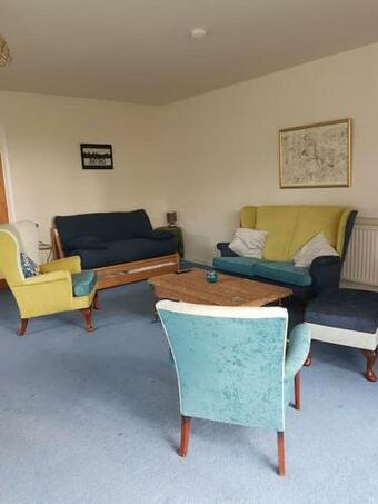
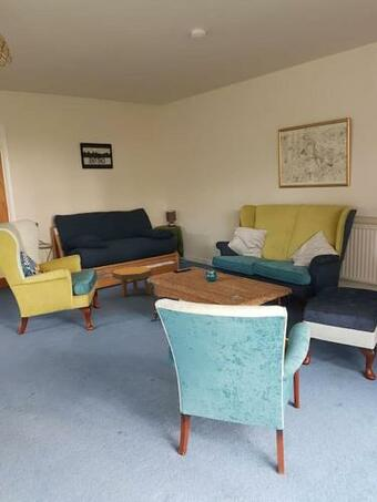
+ footstool (133, 281)
